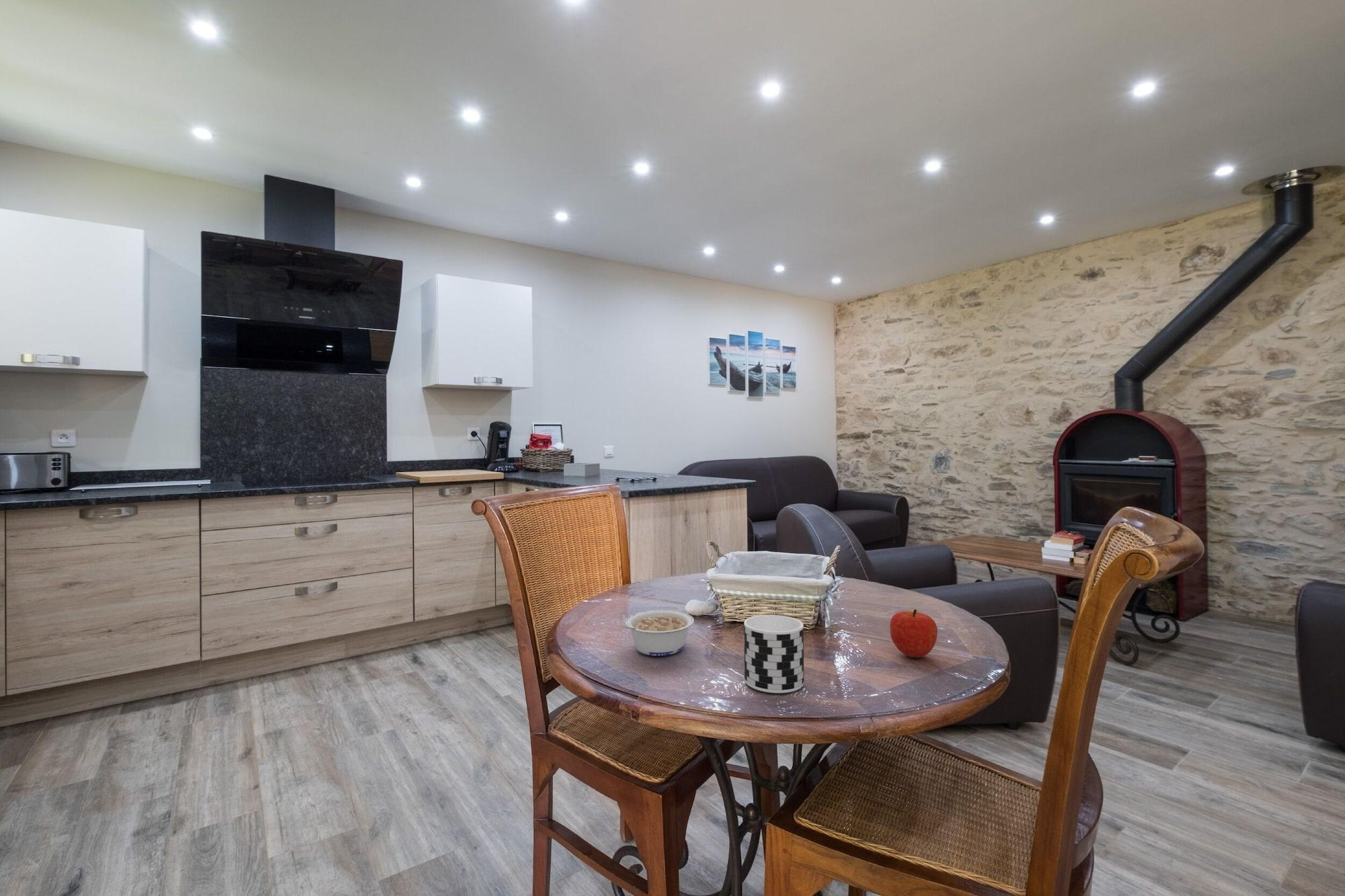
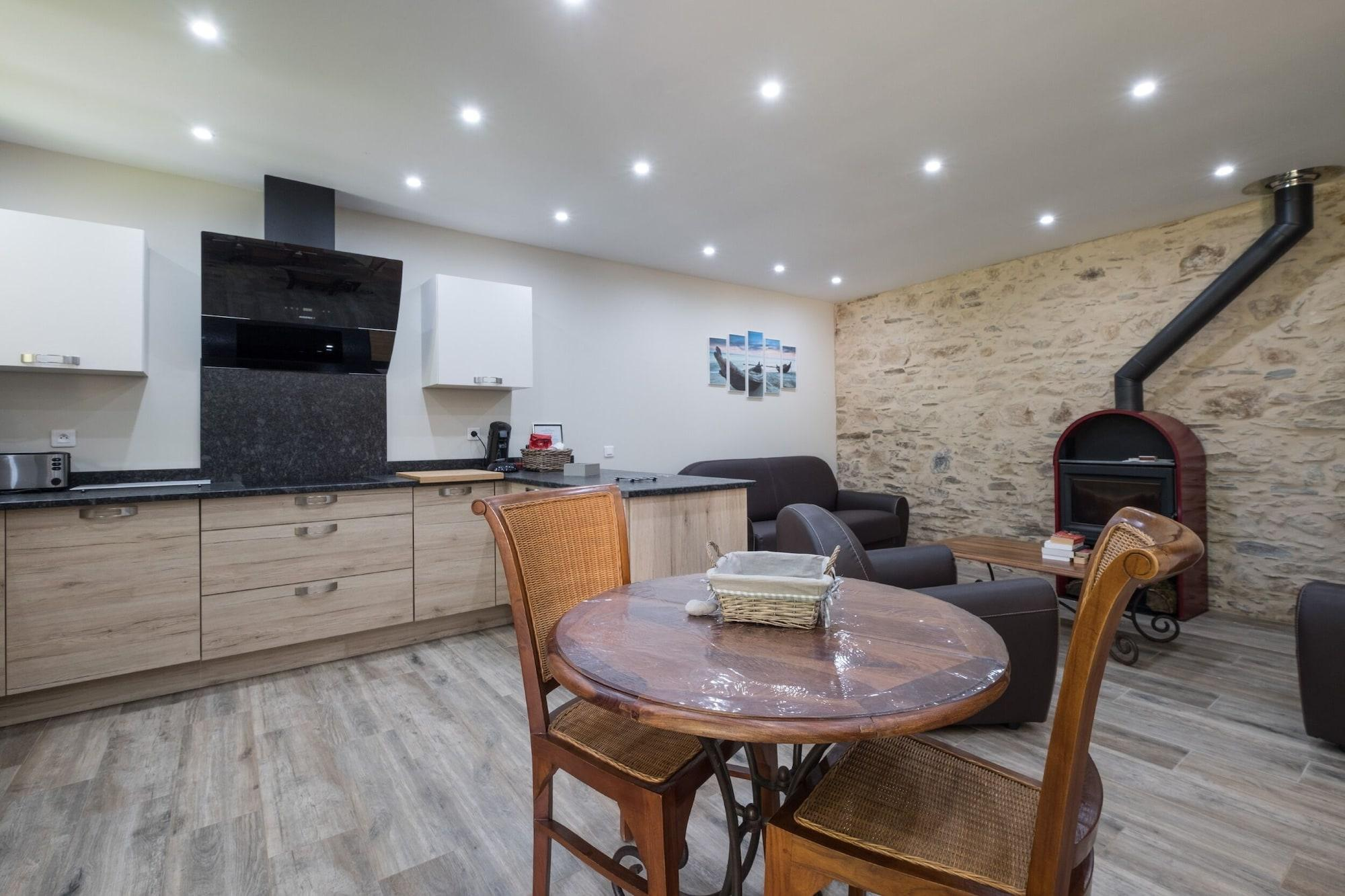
- legume (659, 632)
- fruit (913, 632)
- cup (771, 649)
